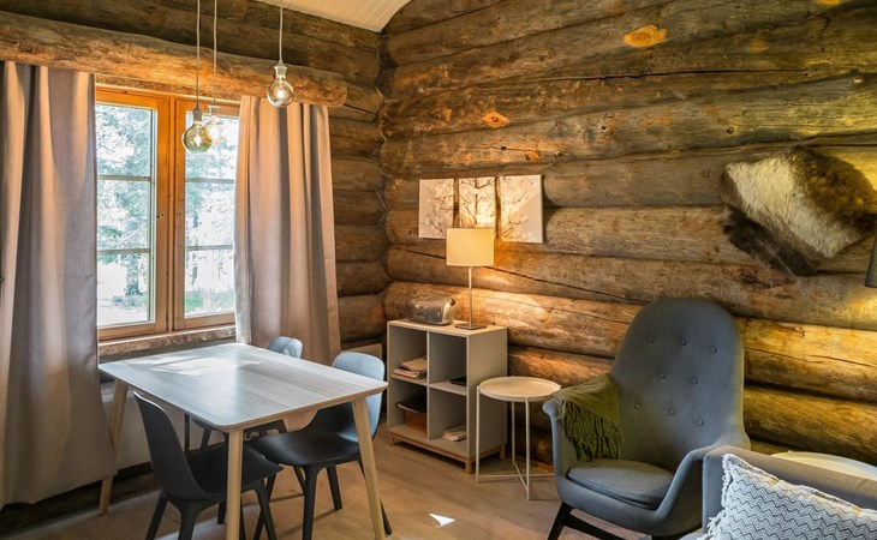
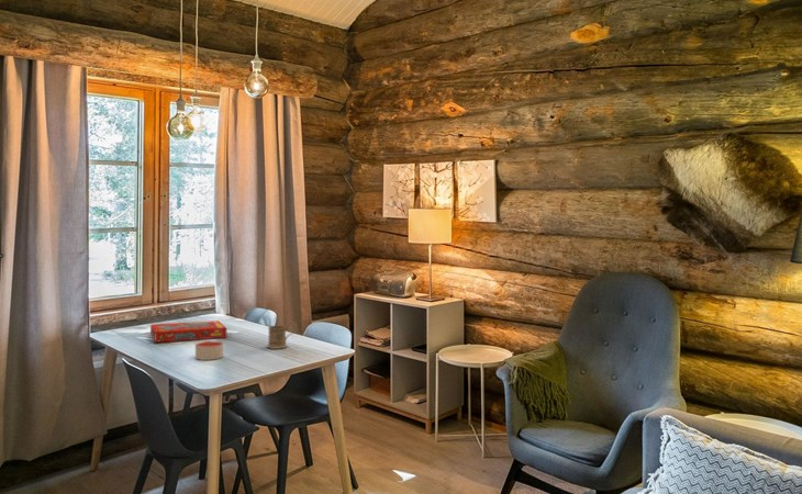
+ mug (281, 334)
+ snack box (188, 330)
+ candle (209, 349)
